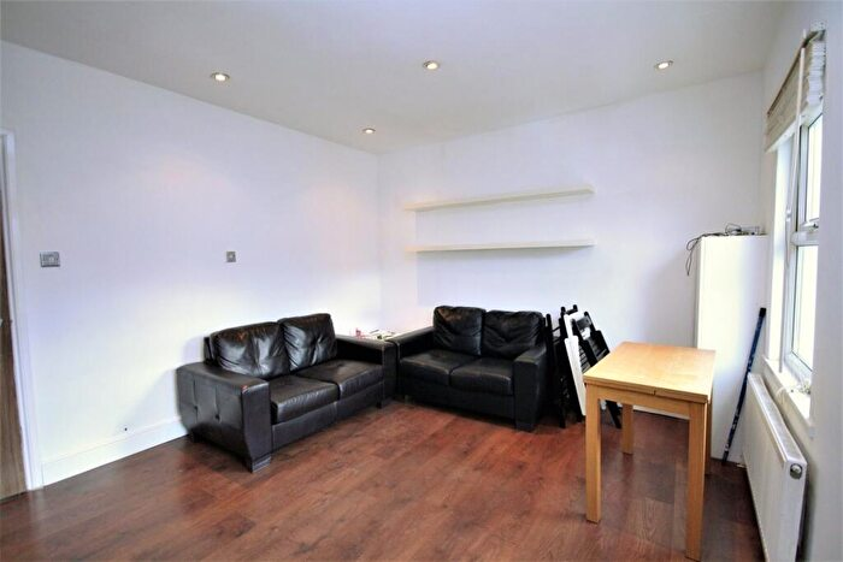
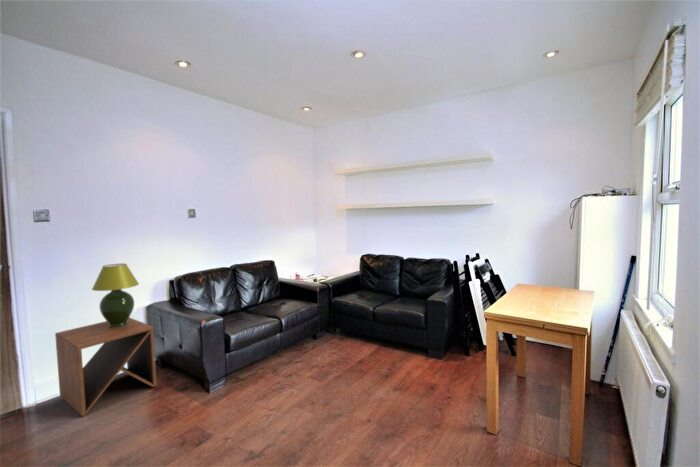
+ table lamp (116, 295)
+ side table (107, 360)
